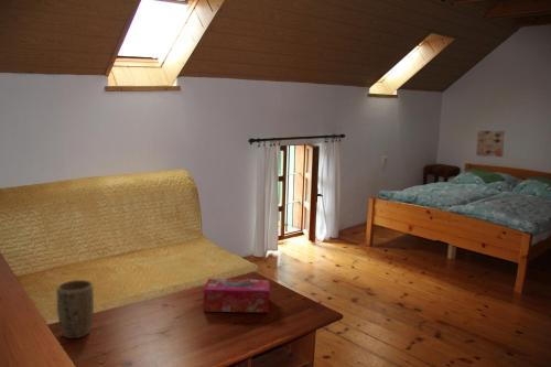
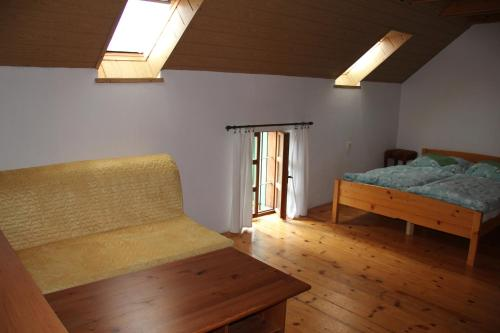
- plant pot (75, 309)
- tissue box (237, 294)
- wall art (489, 143)
